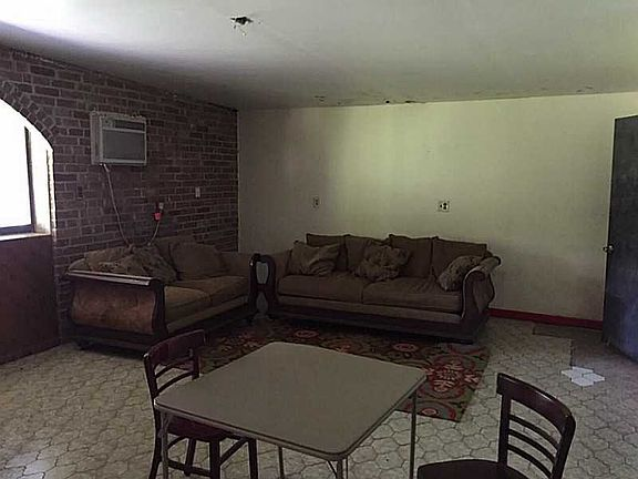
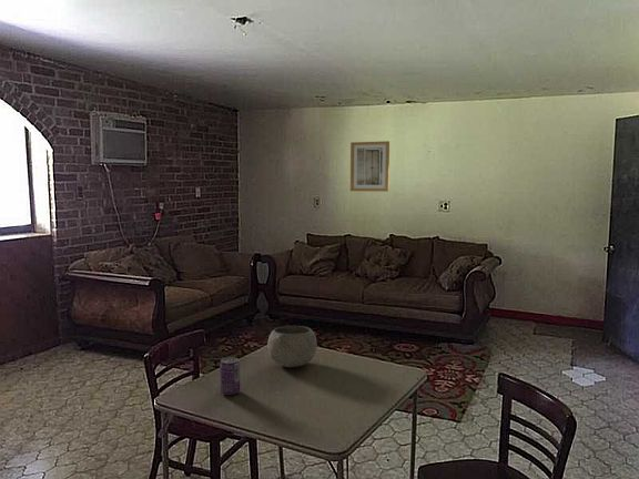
+ beverage can (230, 376)
+ bowl (292, 346)
+ wall art (369, 166)
